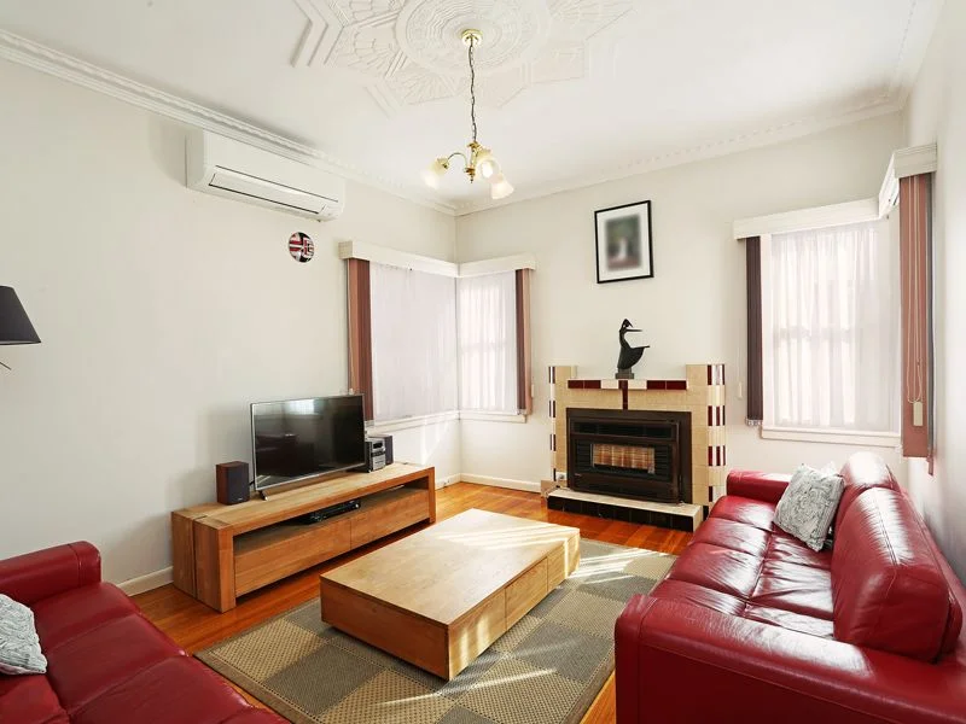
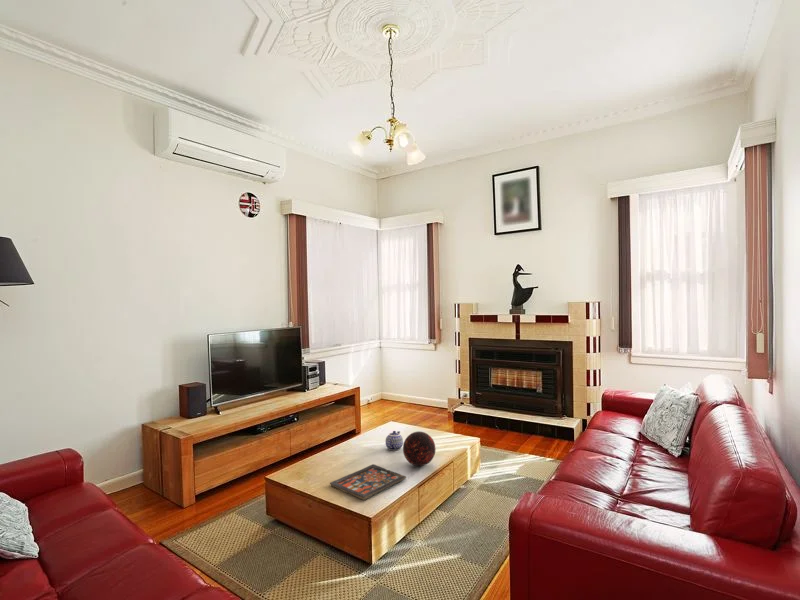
+ board game (369, 480)
+ teapot (394, 439)
+ decorative orb (419, 448)
